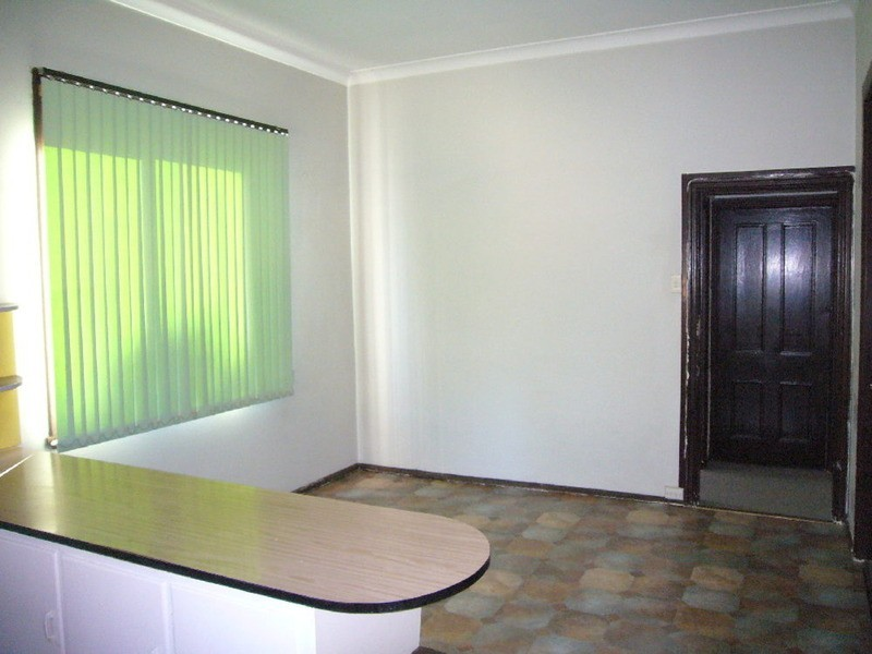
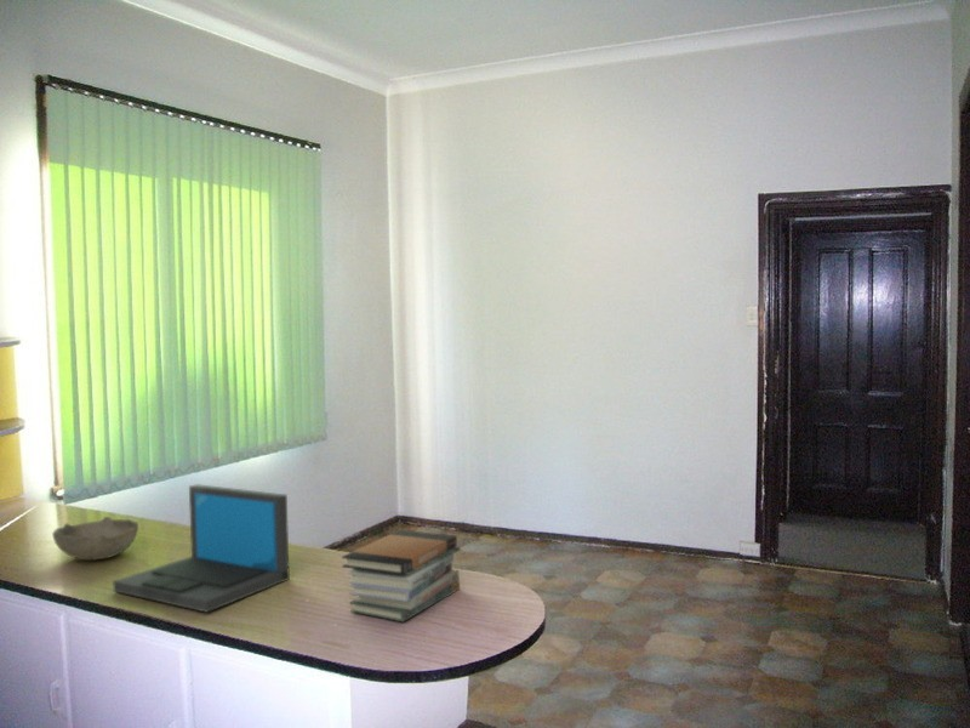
+ book stack (403, 573)
+ bowl (96, 540)
+ laptop (201, 541)
